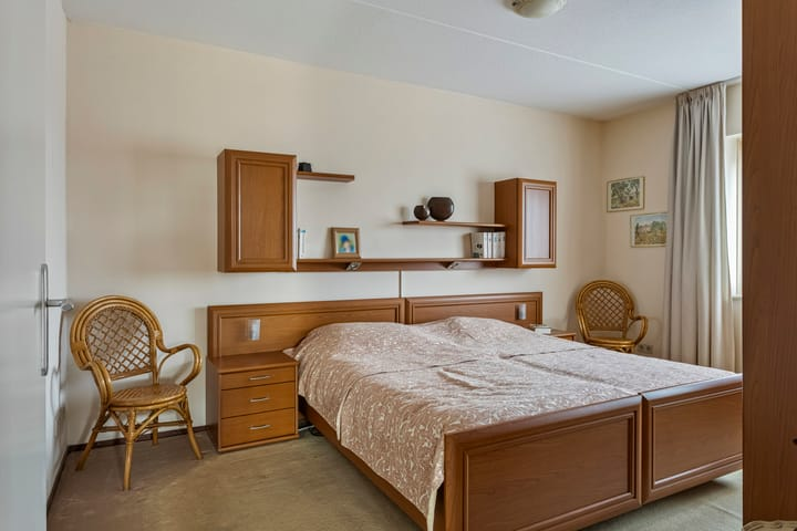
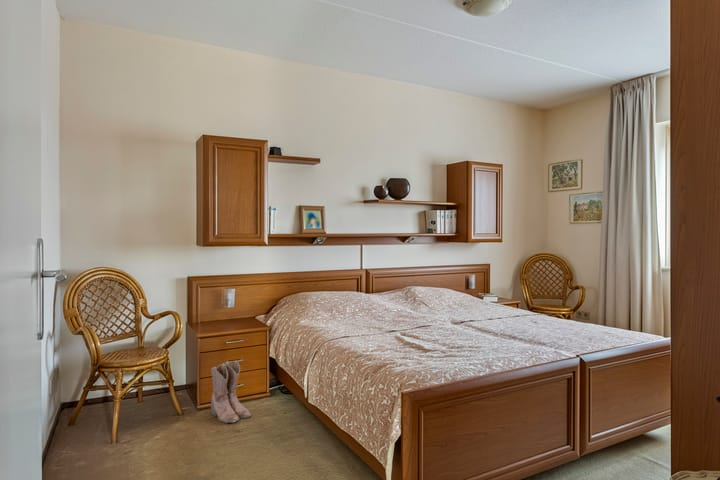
+ boots (230, 389)
